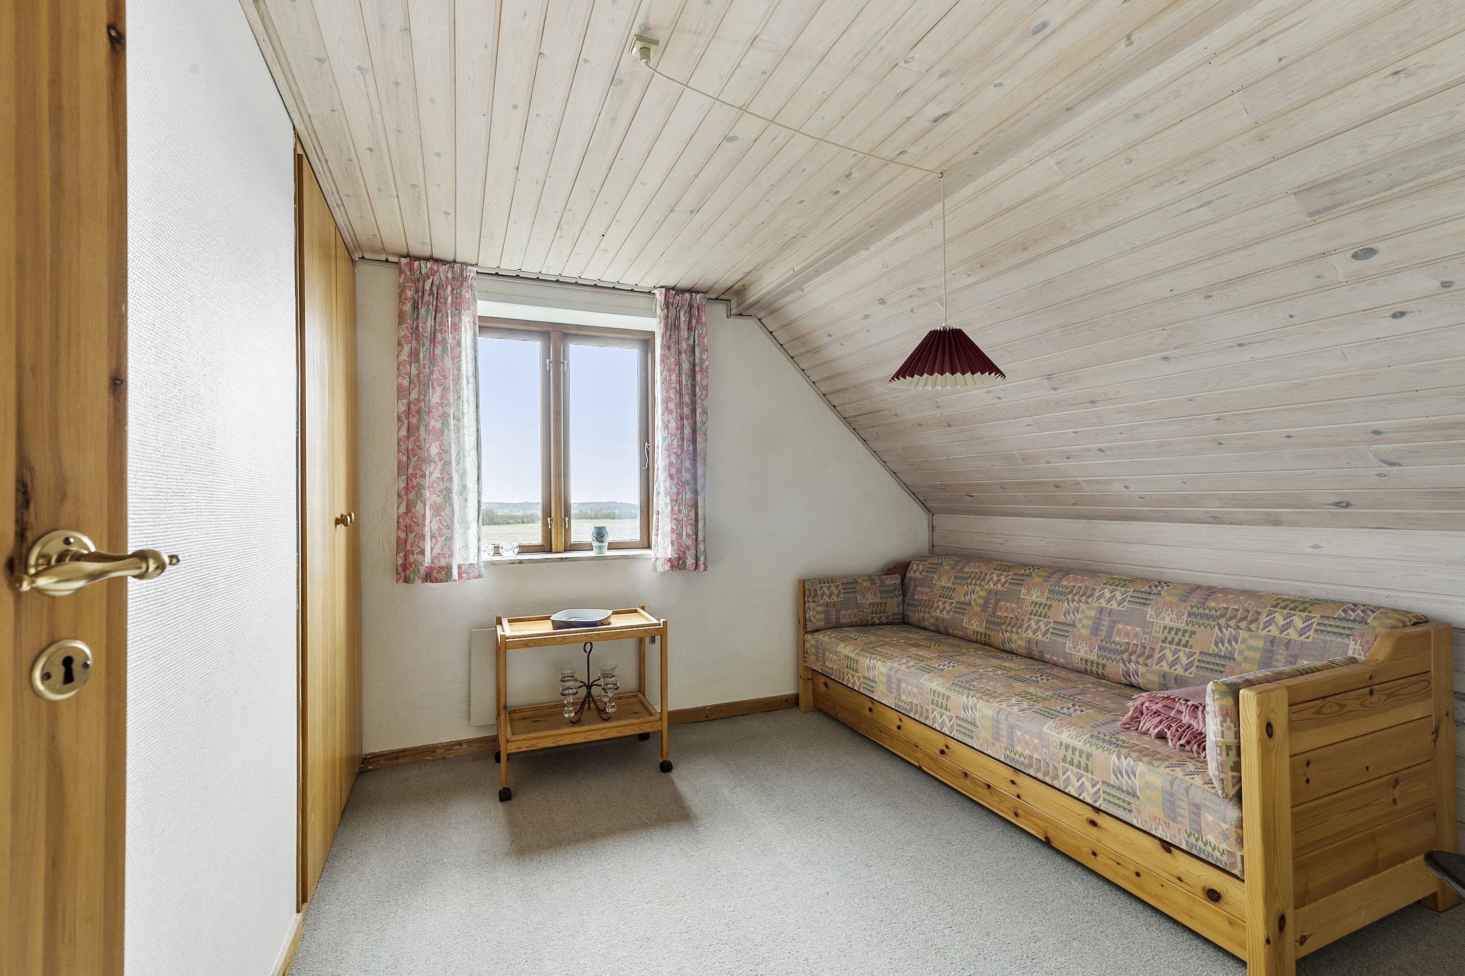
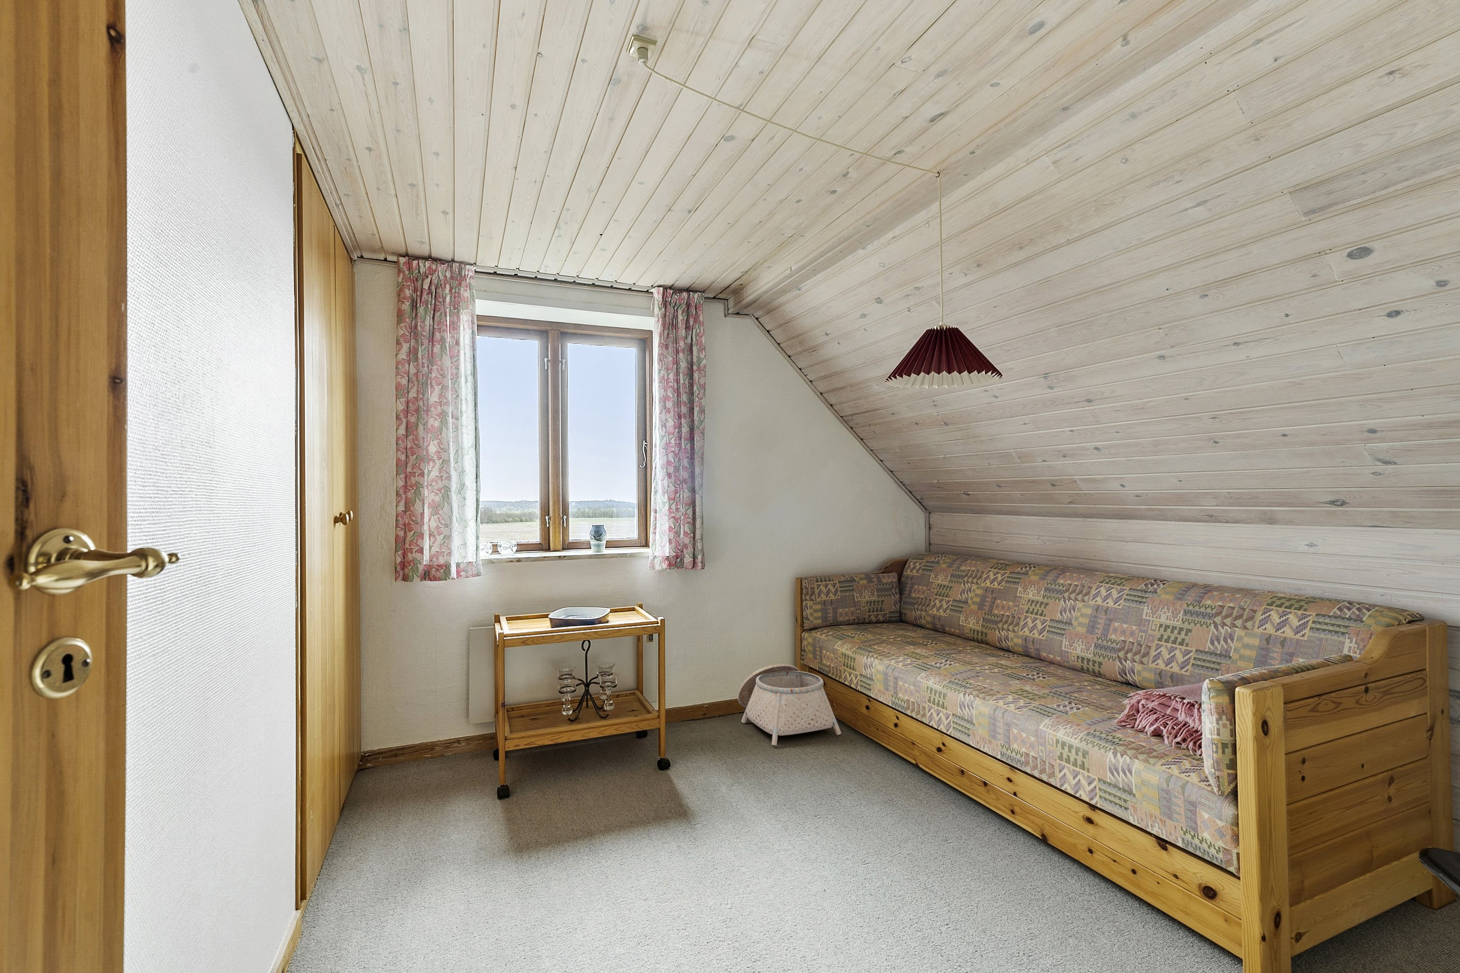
+ basket (782, 695)
